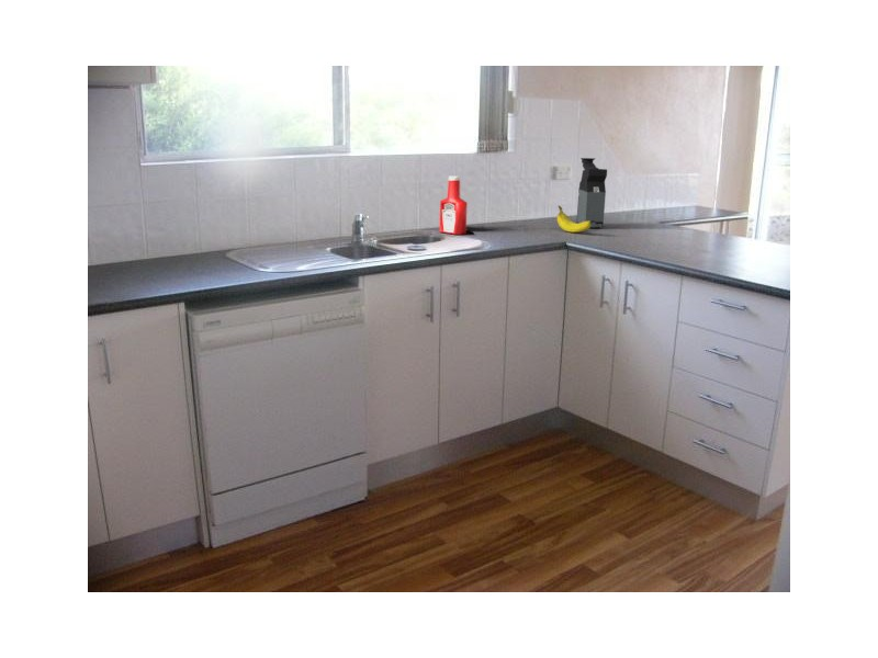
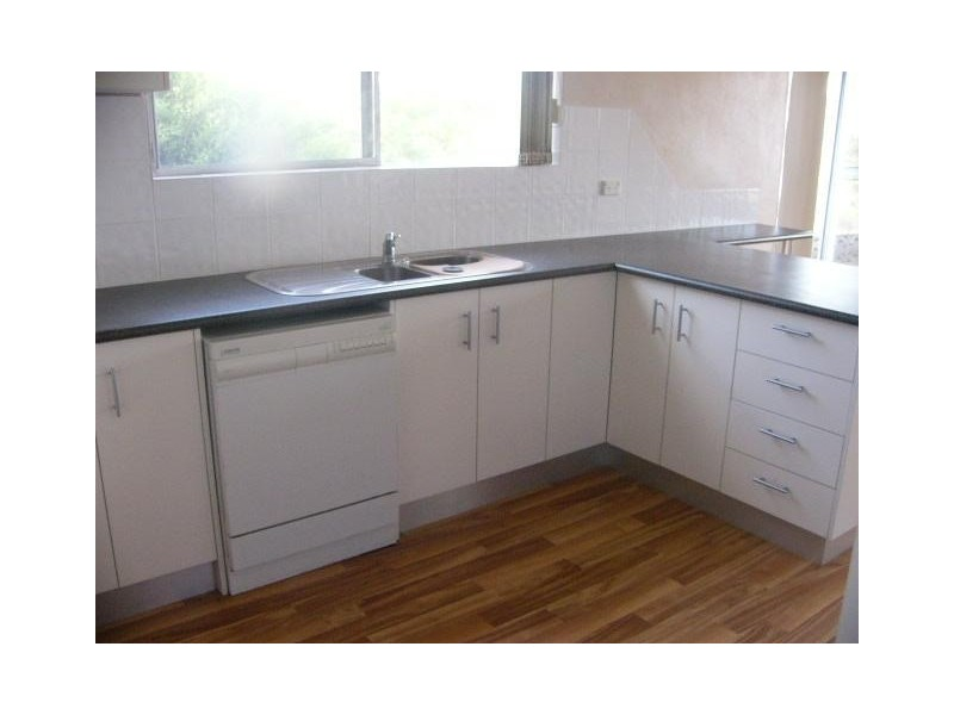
- fruit (572, 222)
- soap bottle (453, 204)
- coffee maker (590, 192)
